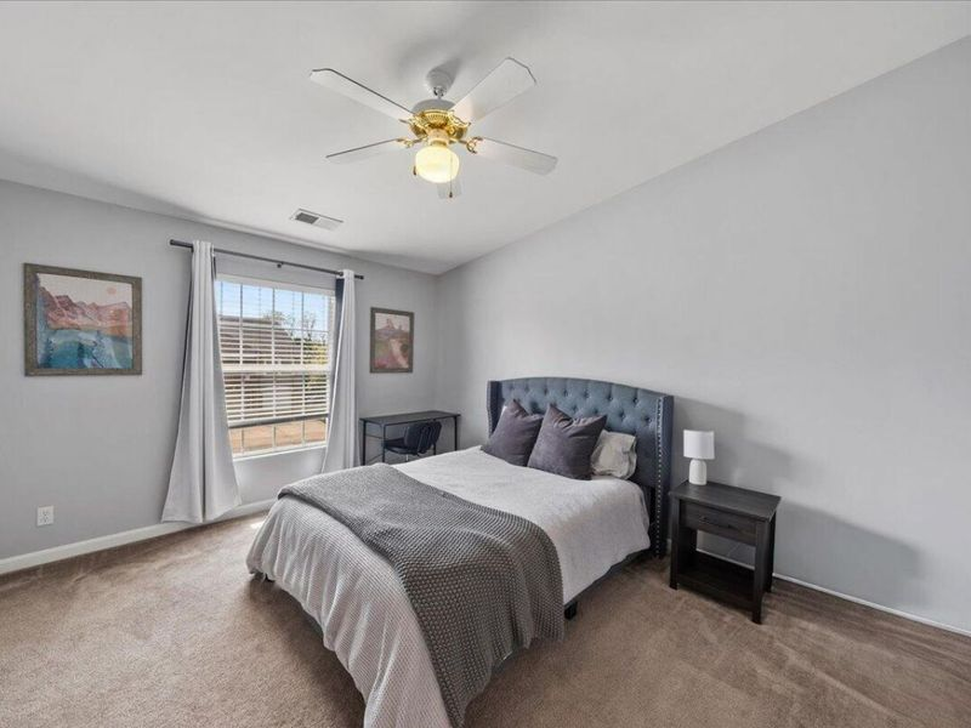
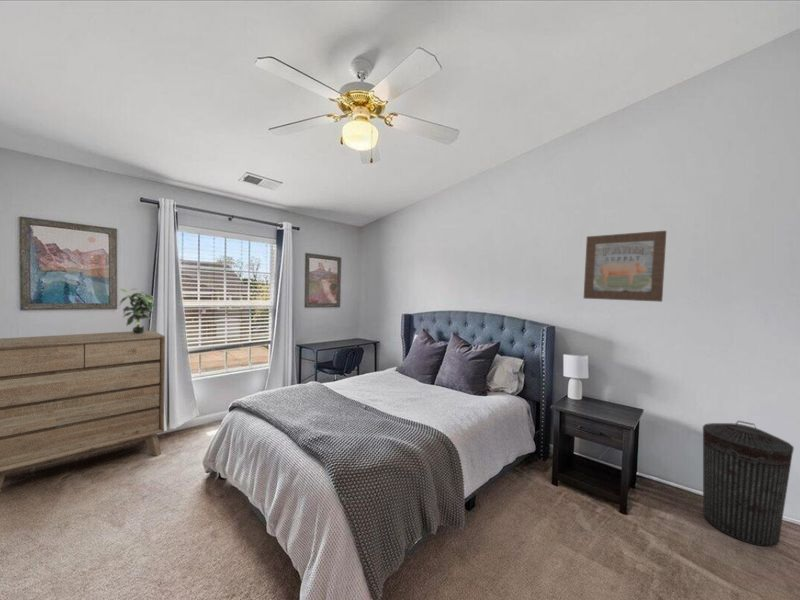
+ potted plant (138, 311)
+ dresser (81, 401)
+ trash can (742, 474)
+ wall art (622, 267)
